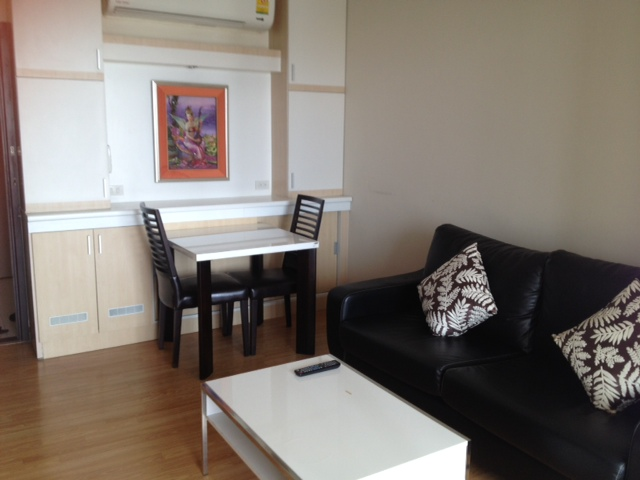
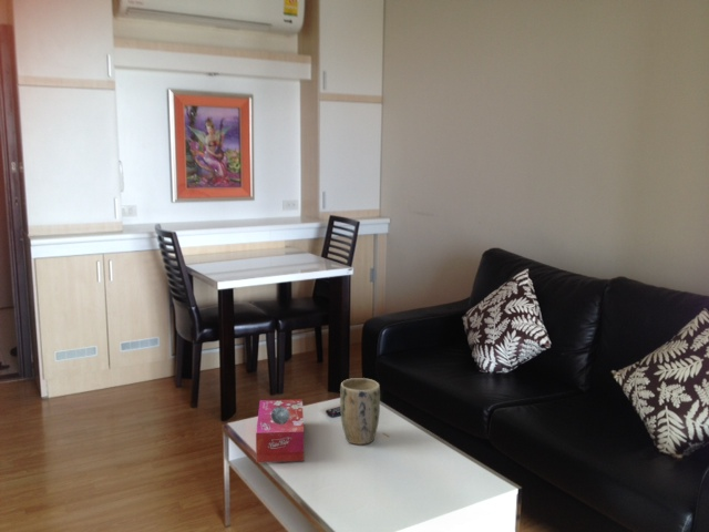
+ plant pot (359, 411)
+ tissue box (280, 429)
